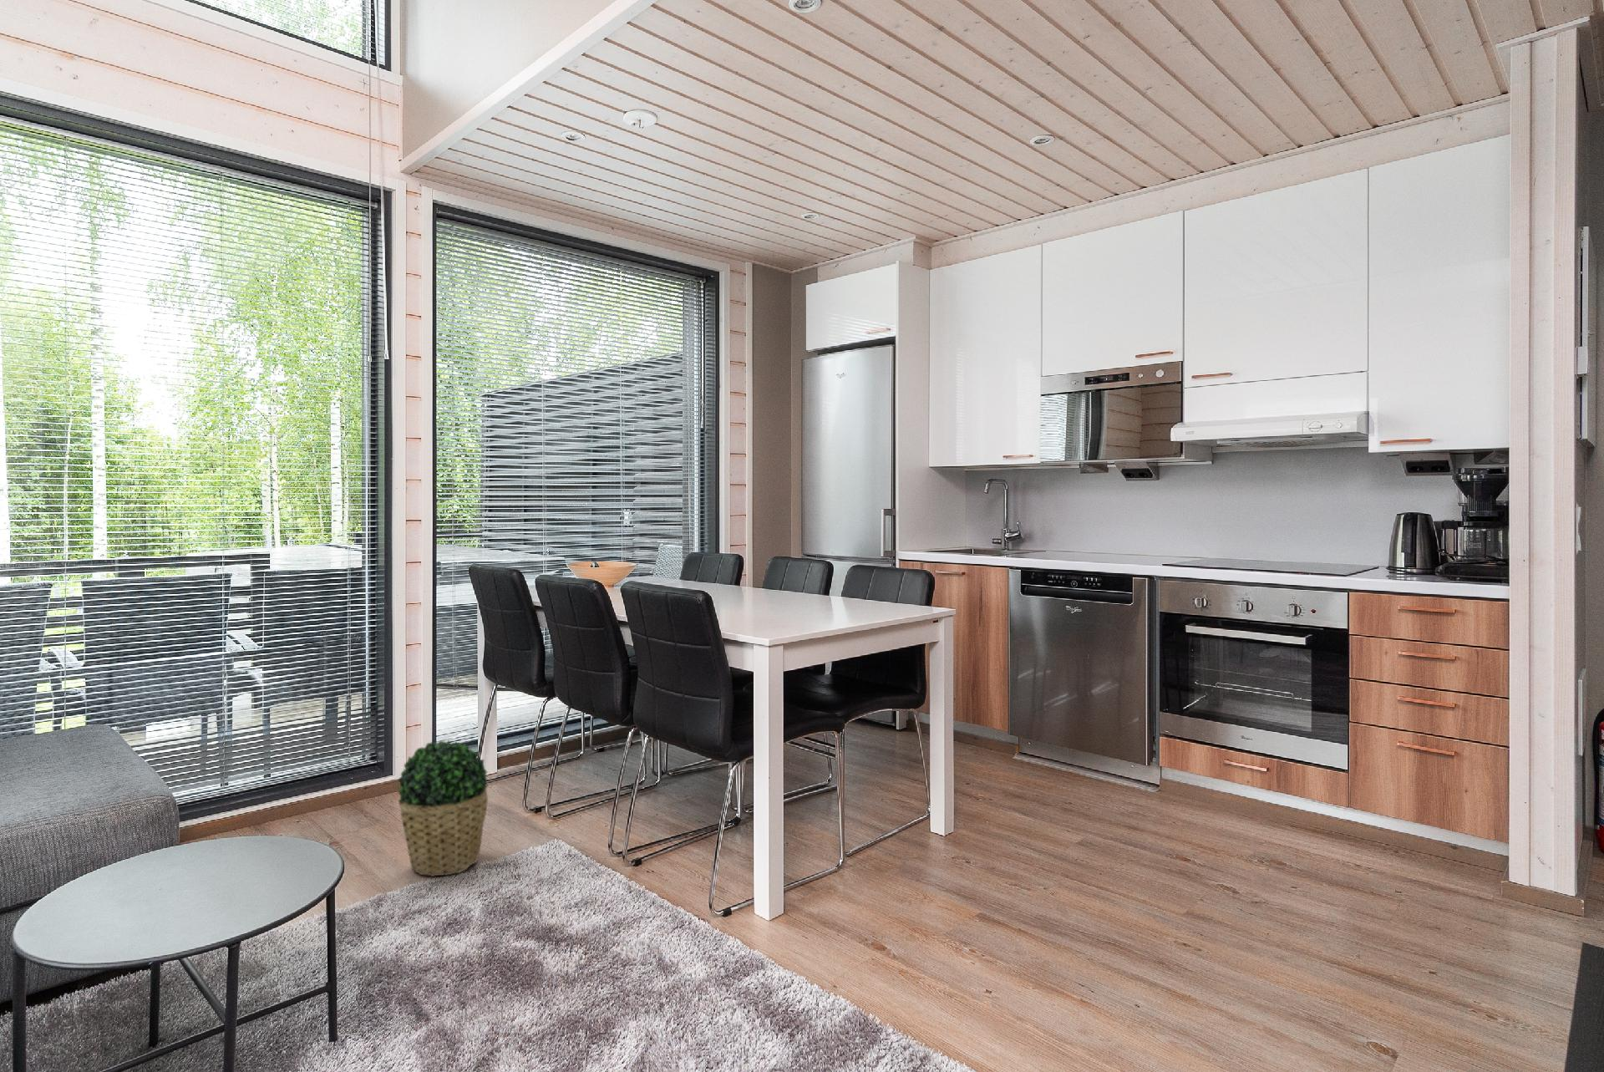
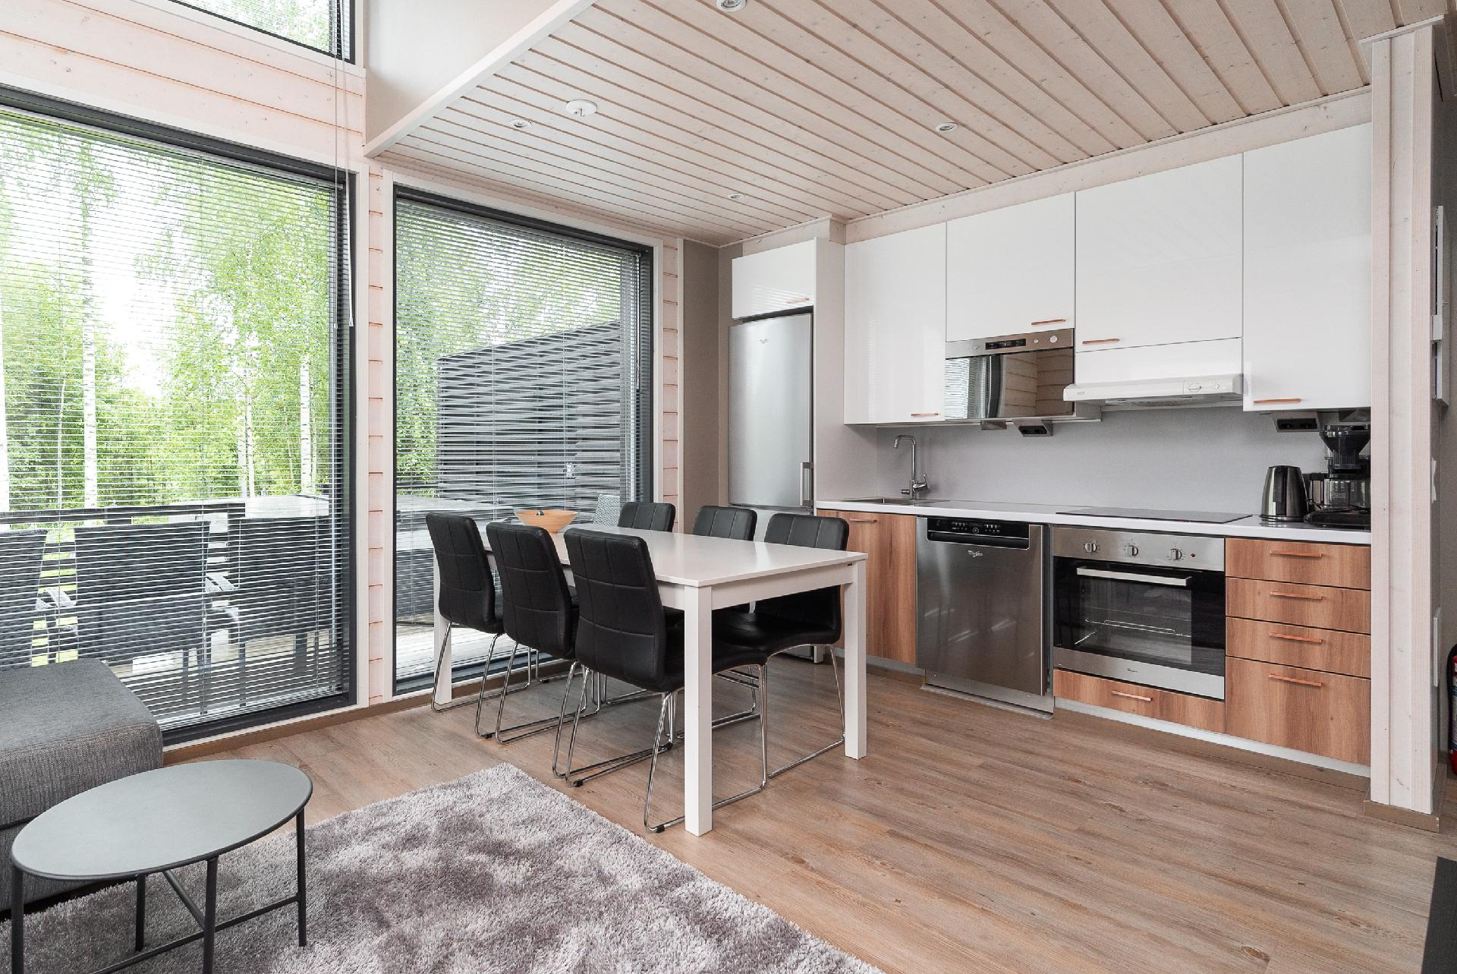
- potted plant (444, 803)
